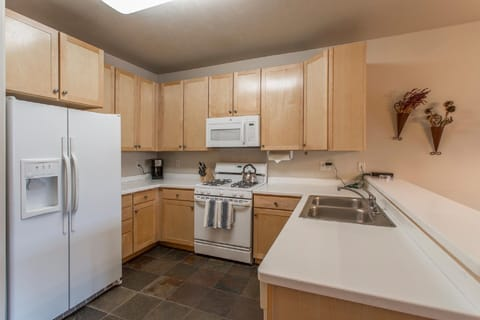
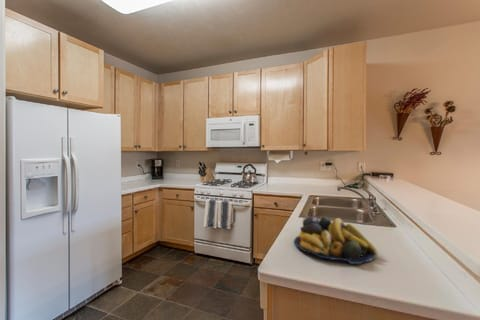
+ fruit bowl (332, 233)
